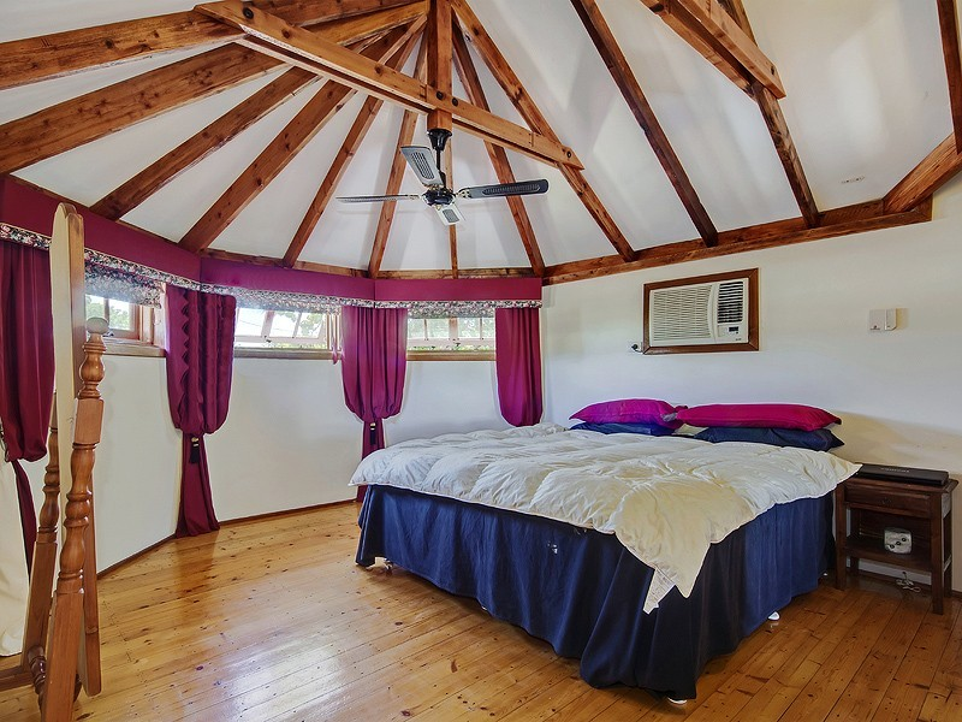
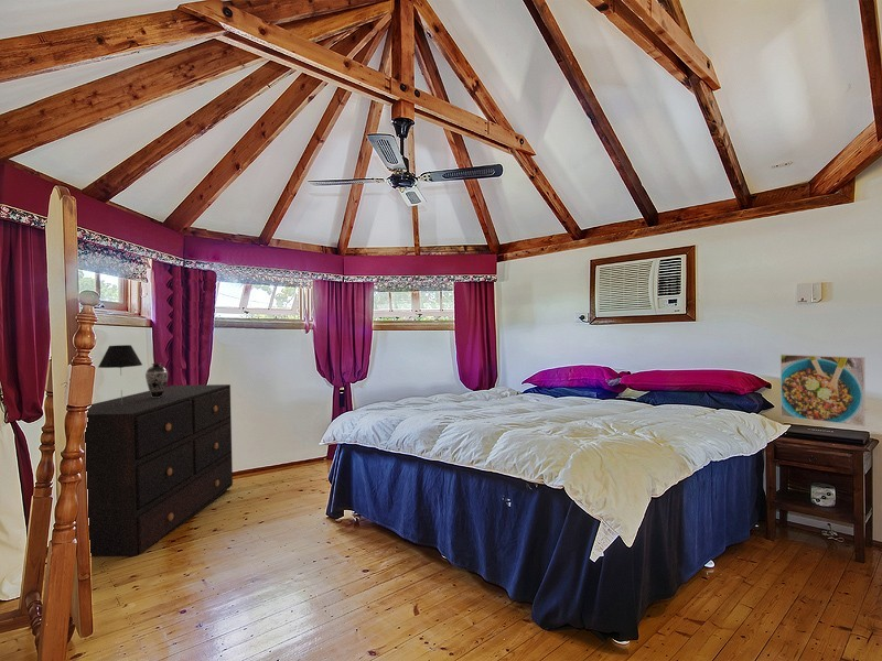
+ dresser (159, 456)
+ table lamp (120, 372)
+ decorative vase (157, 379)
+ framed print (820, 388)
